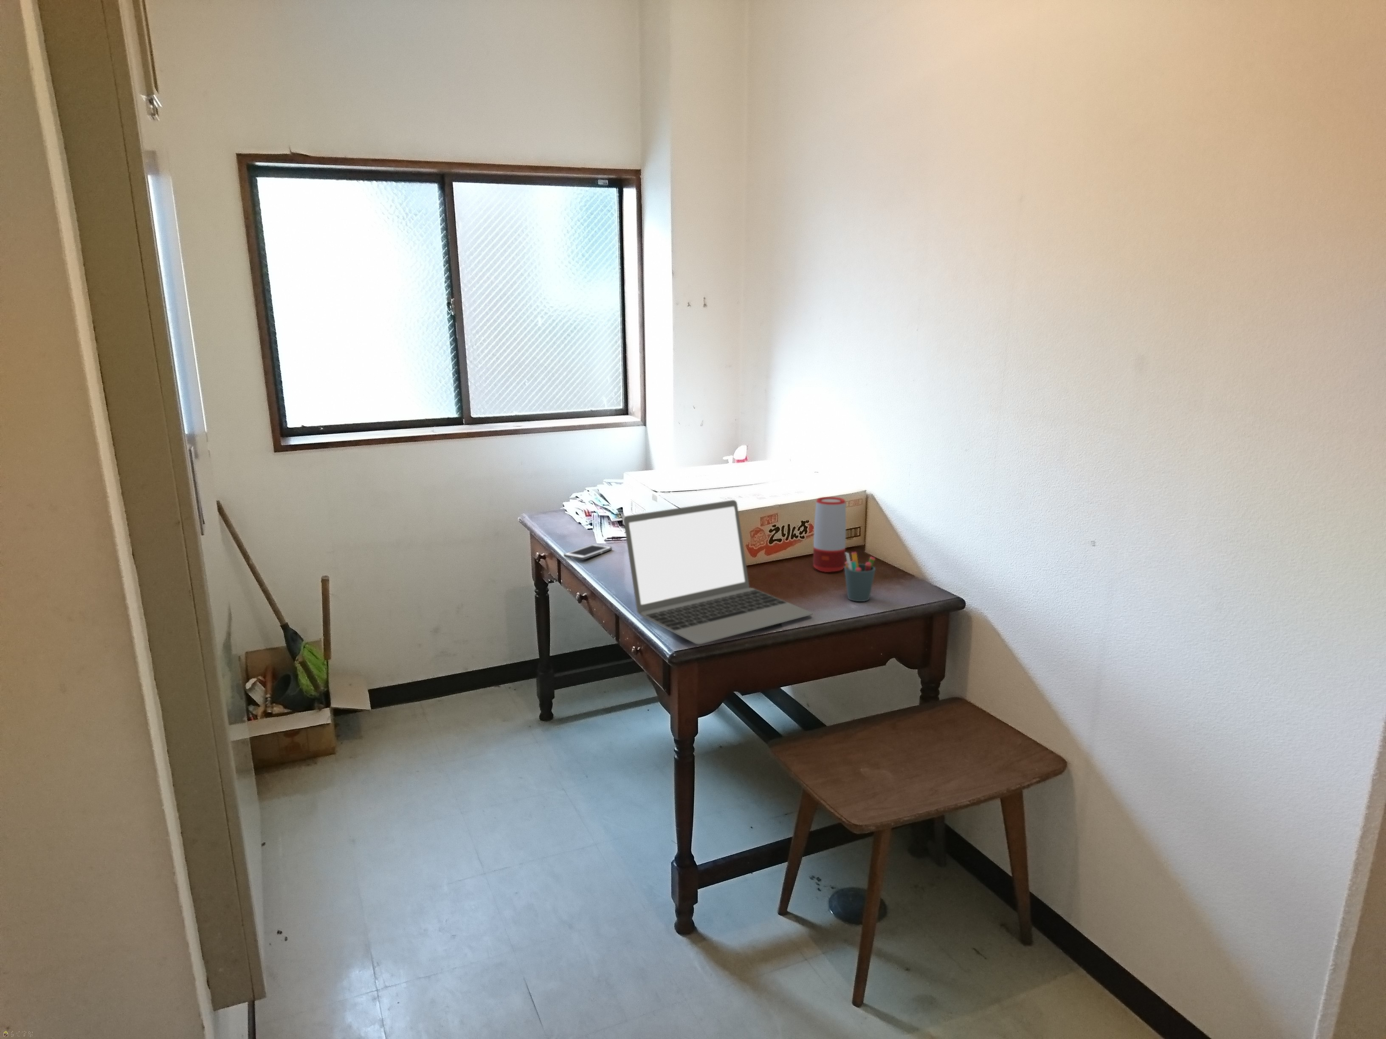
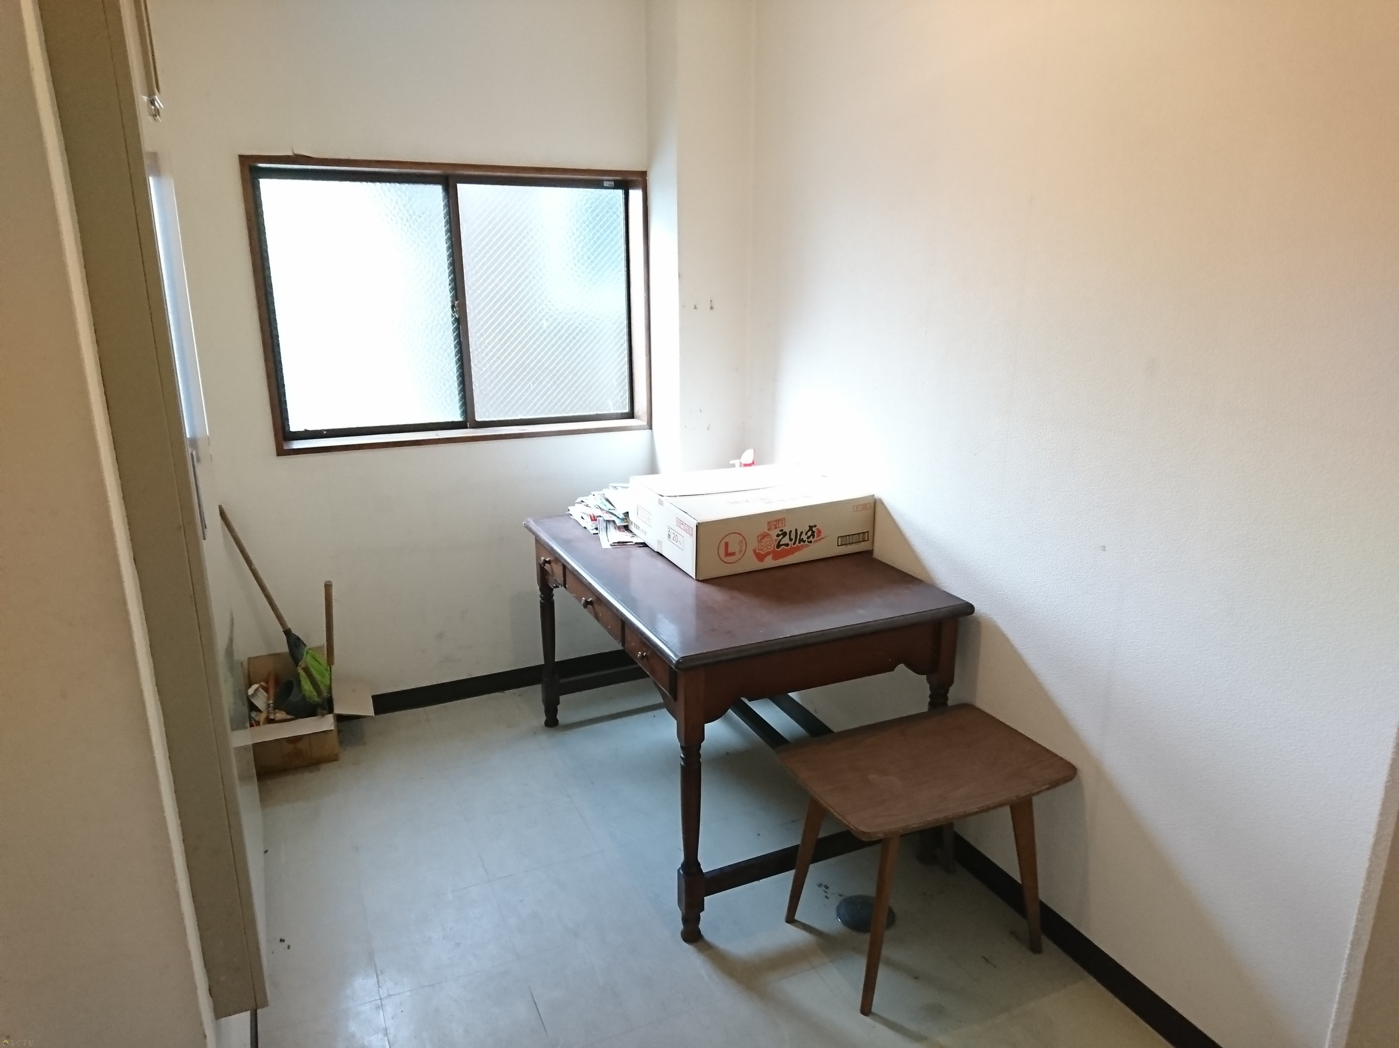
- speaker (829, 534)
- pen holder (859, 574)
- laptop (718, 566)
- cell phone (588, 552)
